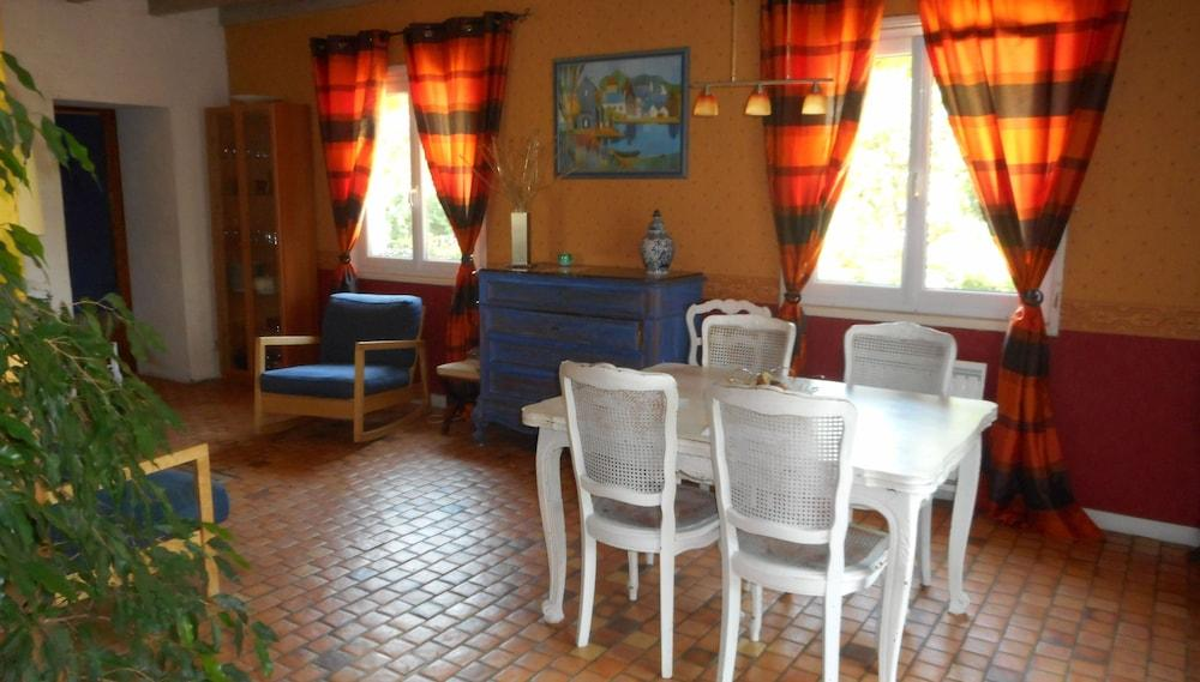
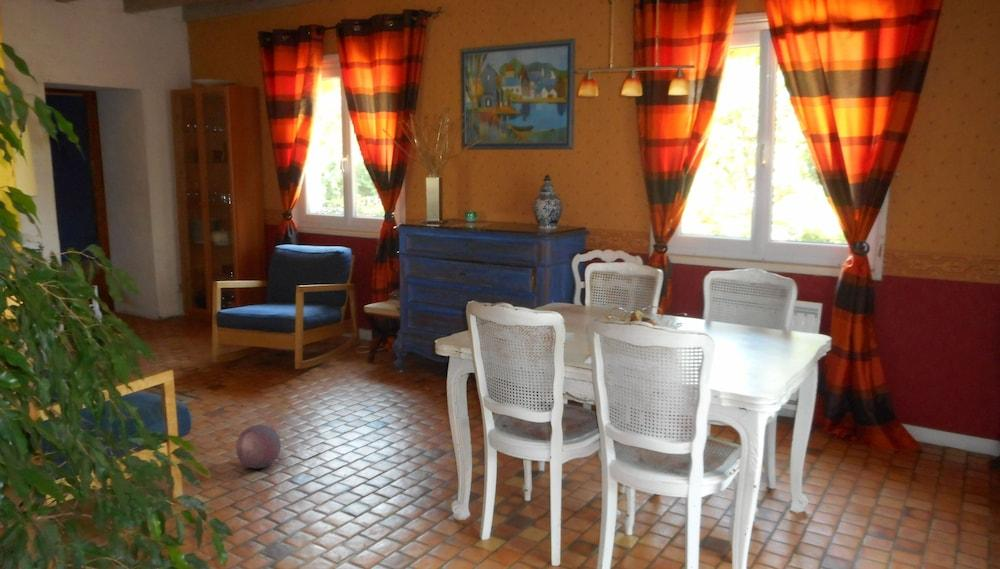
+ decorative ball (258, 446)
